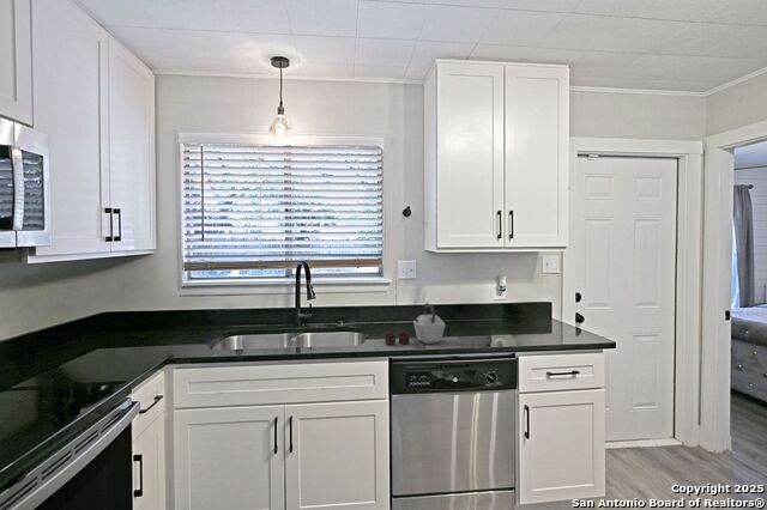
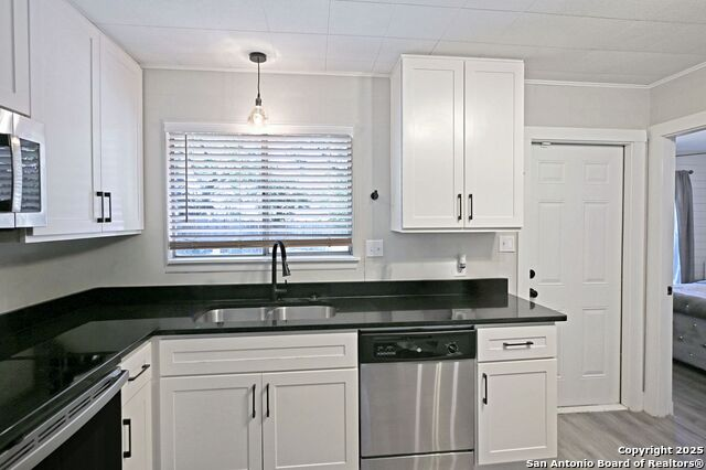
- kettle (413, 323)
